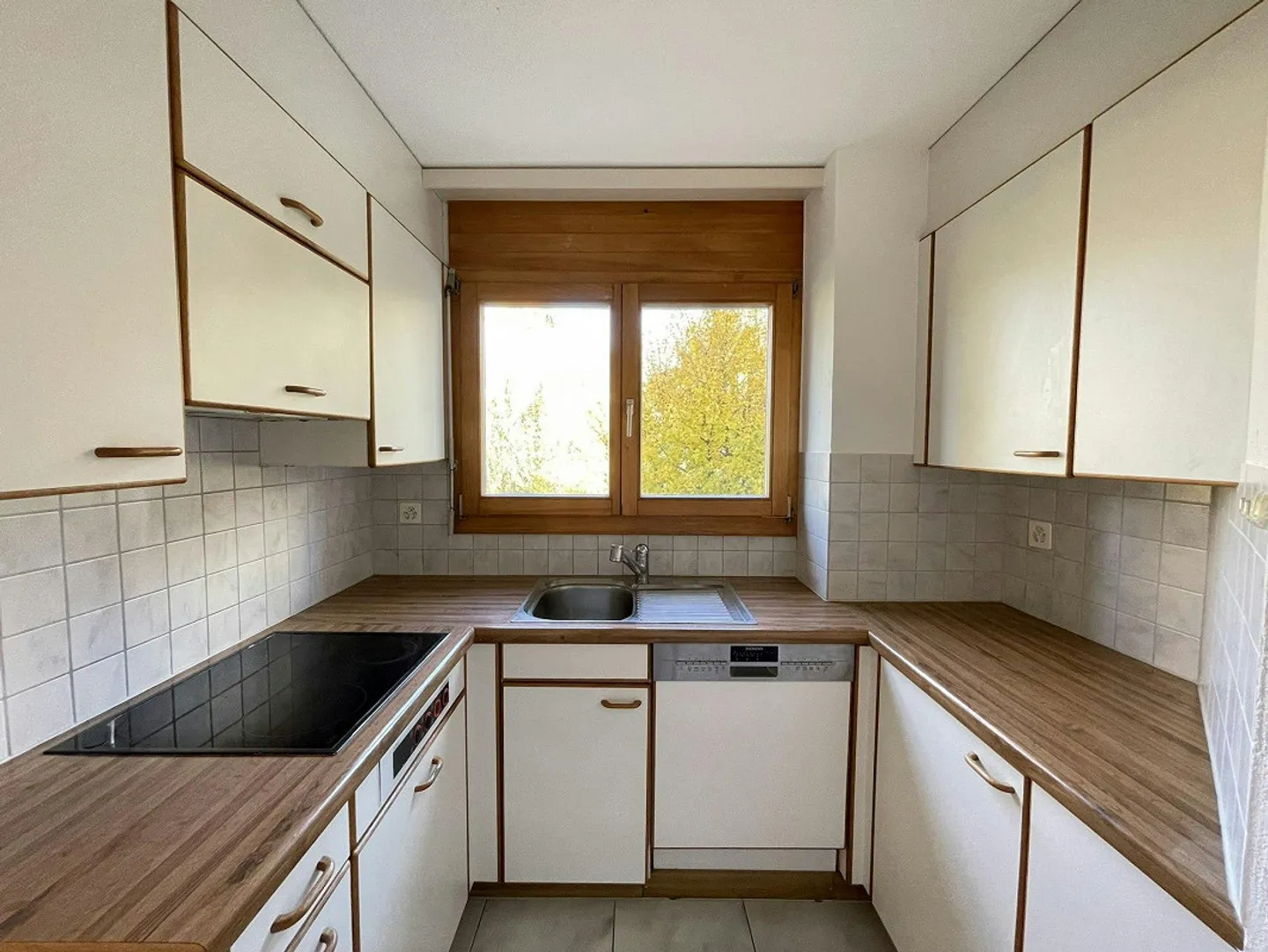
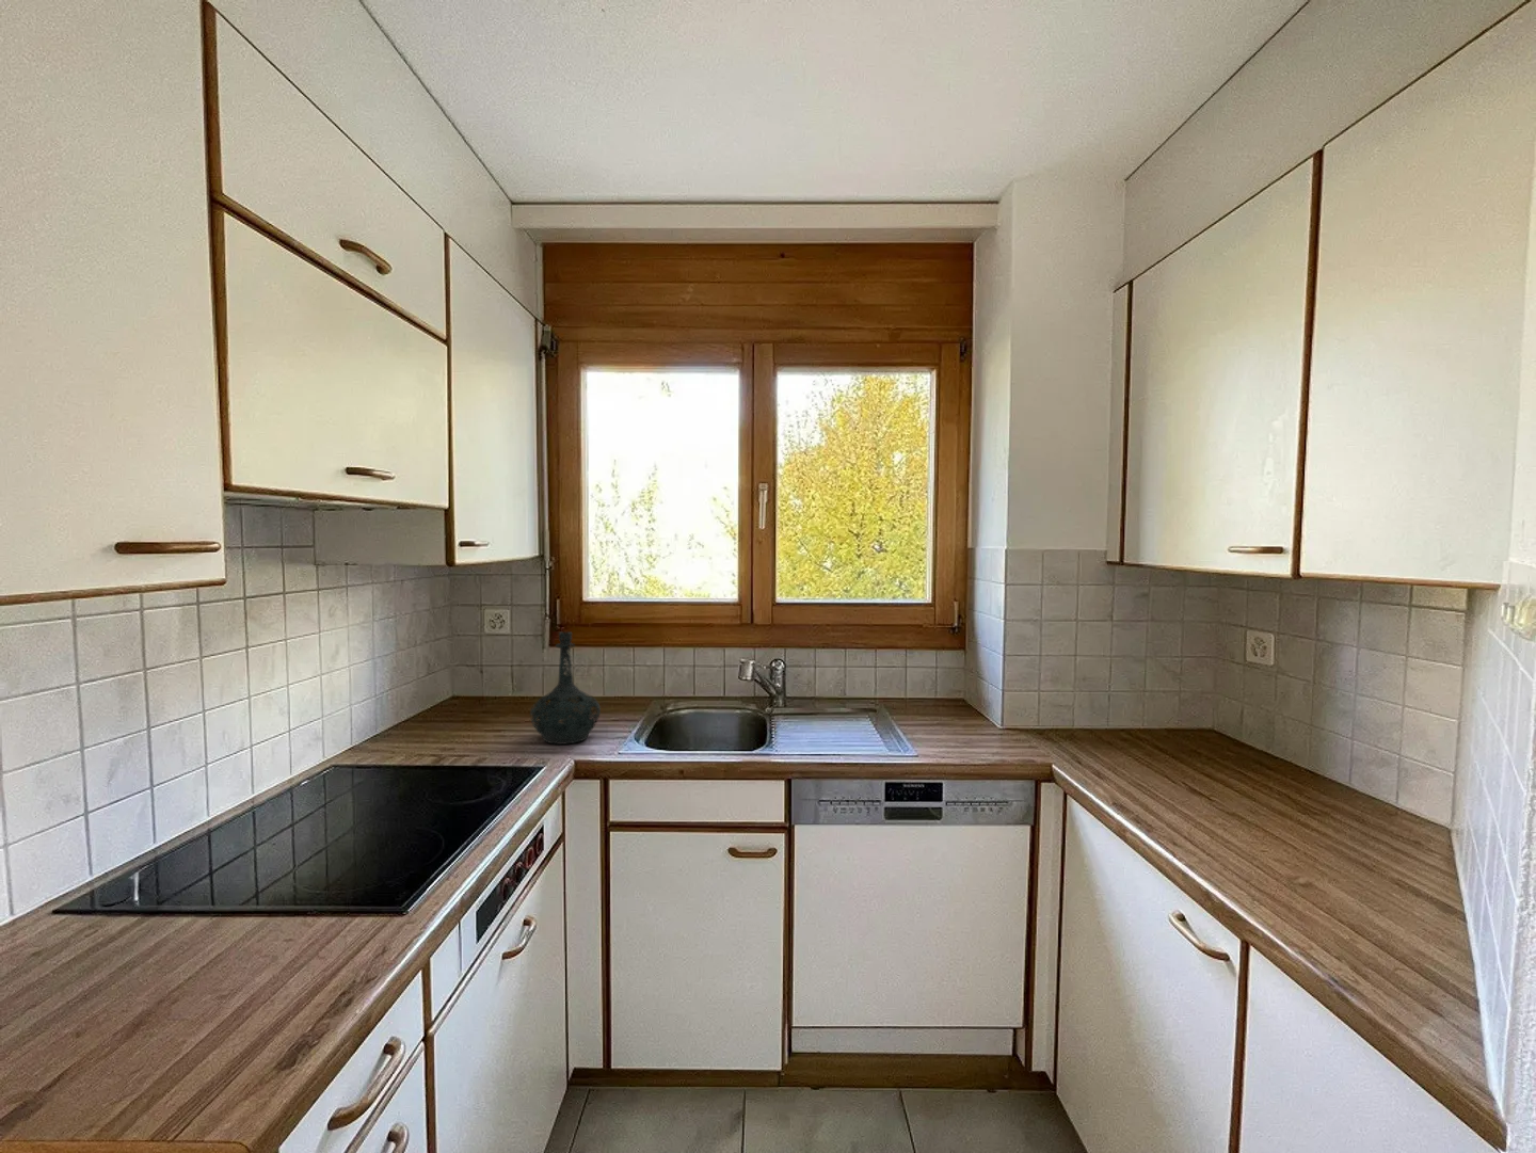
+ bottle (566, 684)
